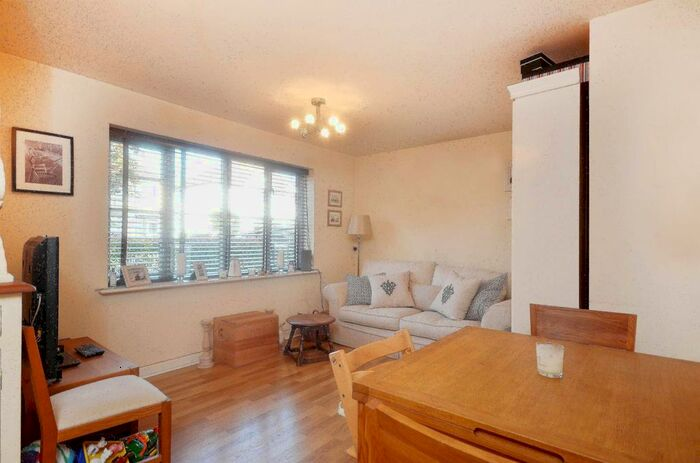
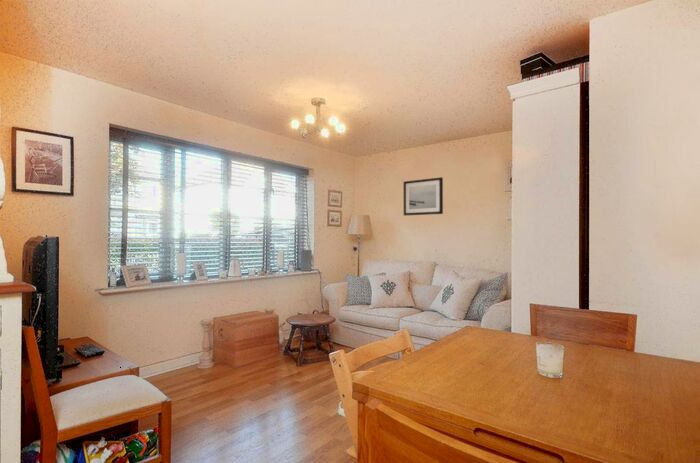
+ wall art (422, 197)
